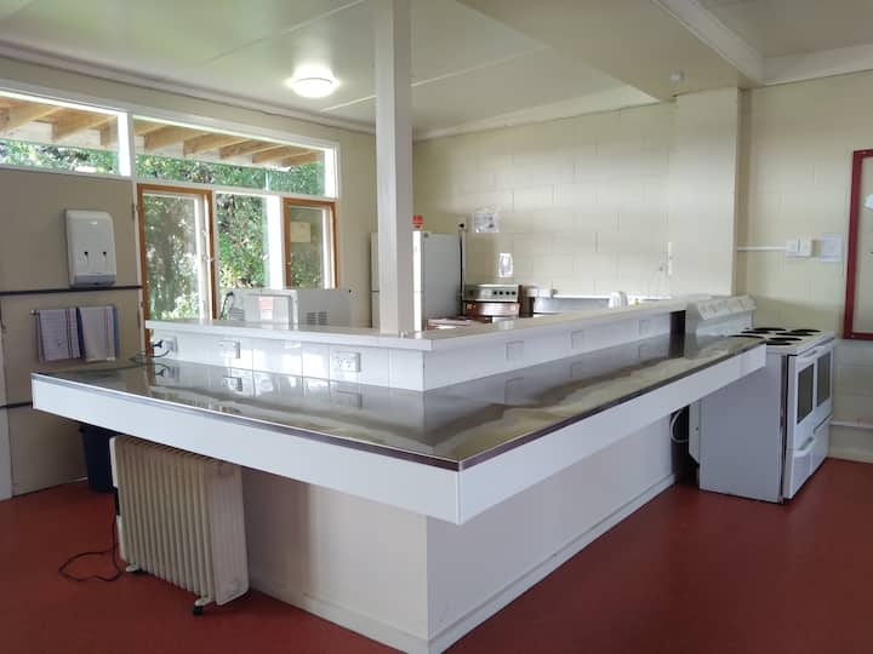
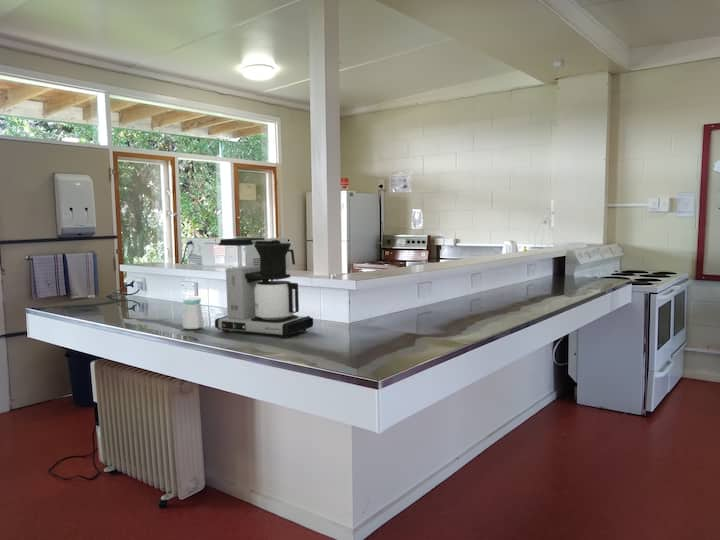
+ coffee maker (263, 285)
+ salt shaker (192, 312)
